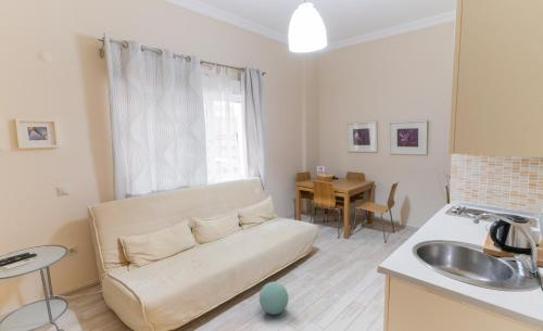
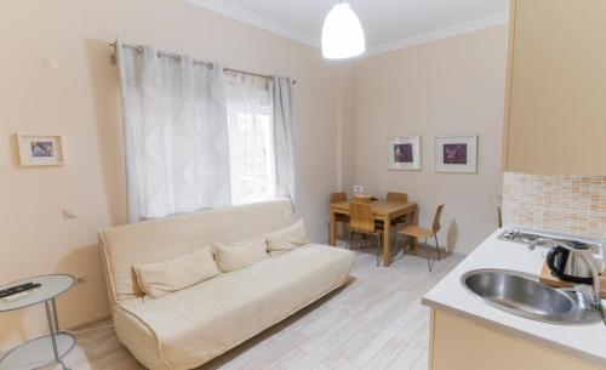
- ball (274, 297)
